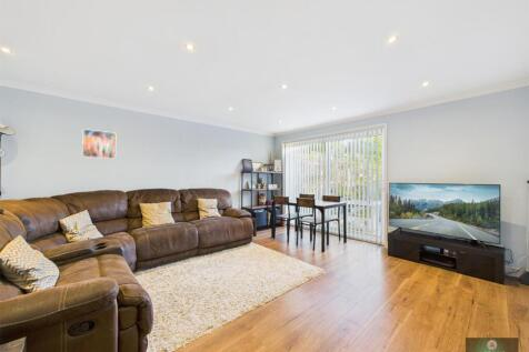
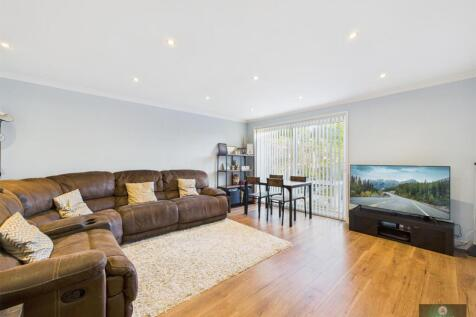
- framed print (99, 144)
